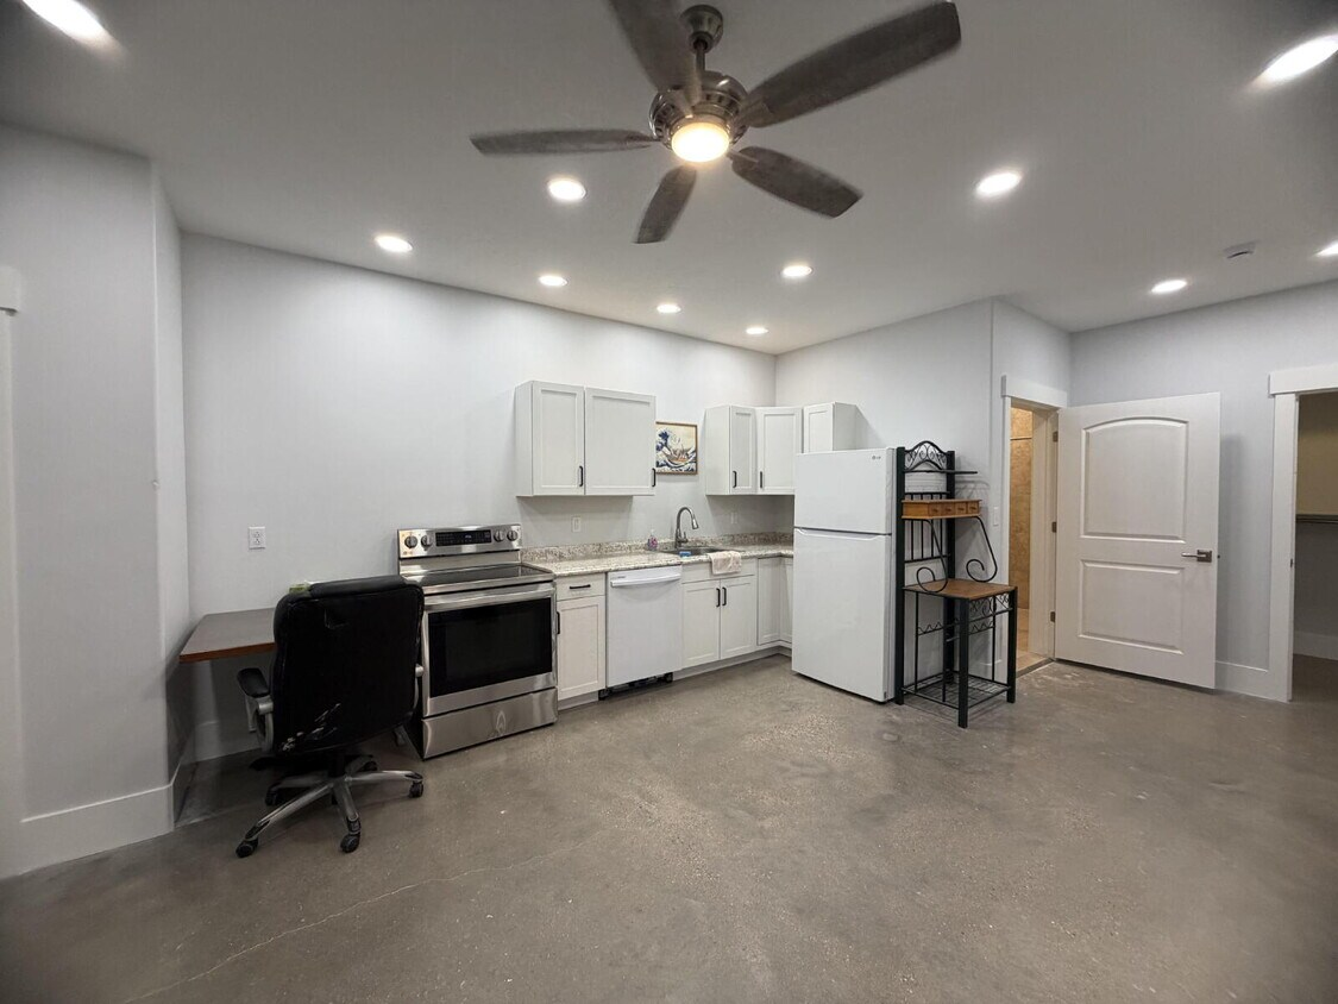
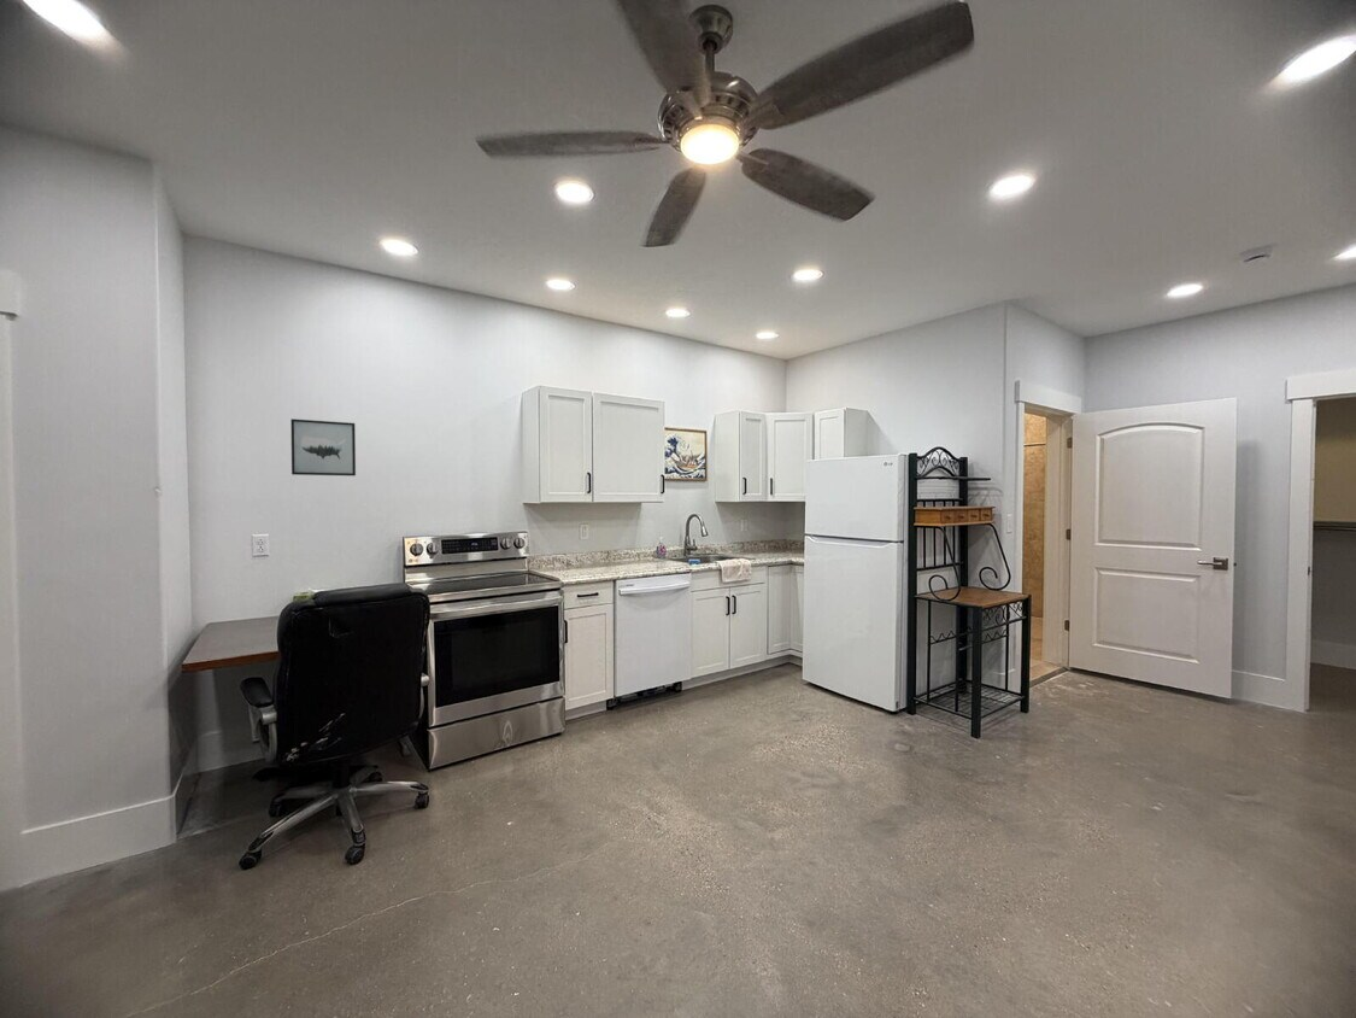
+ wall art (323, 447)
